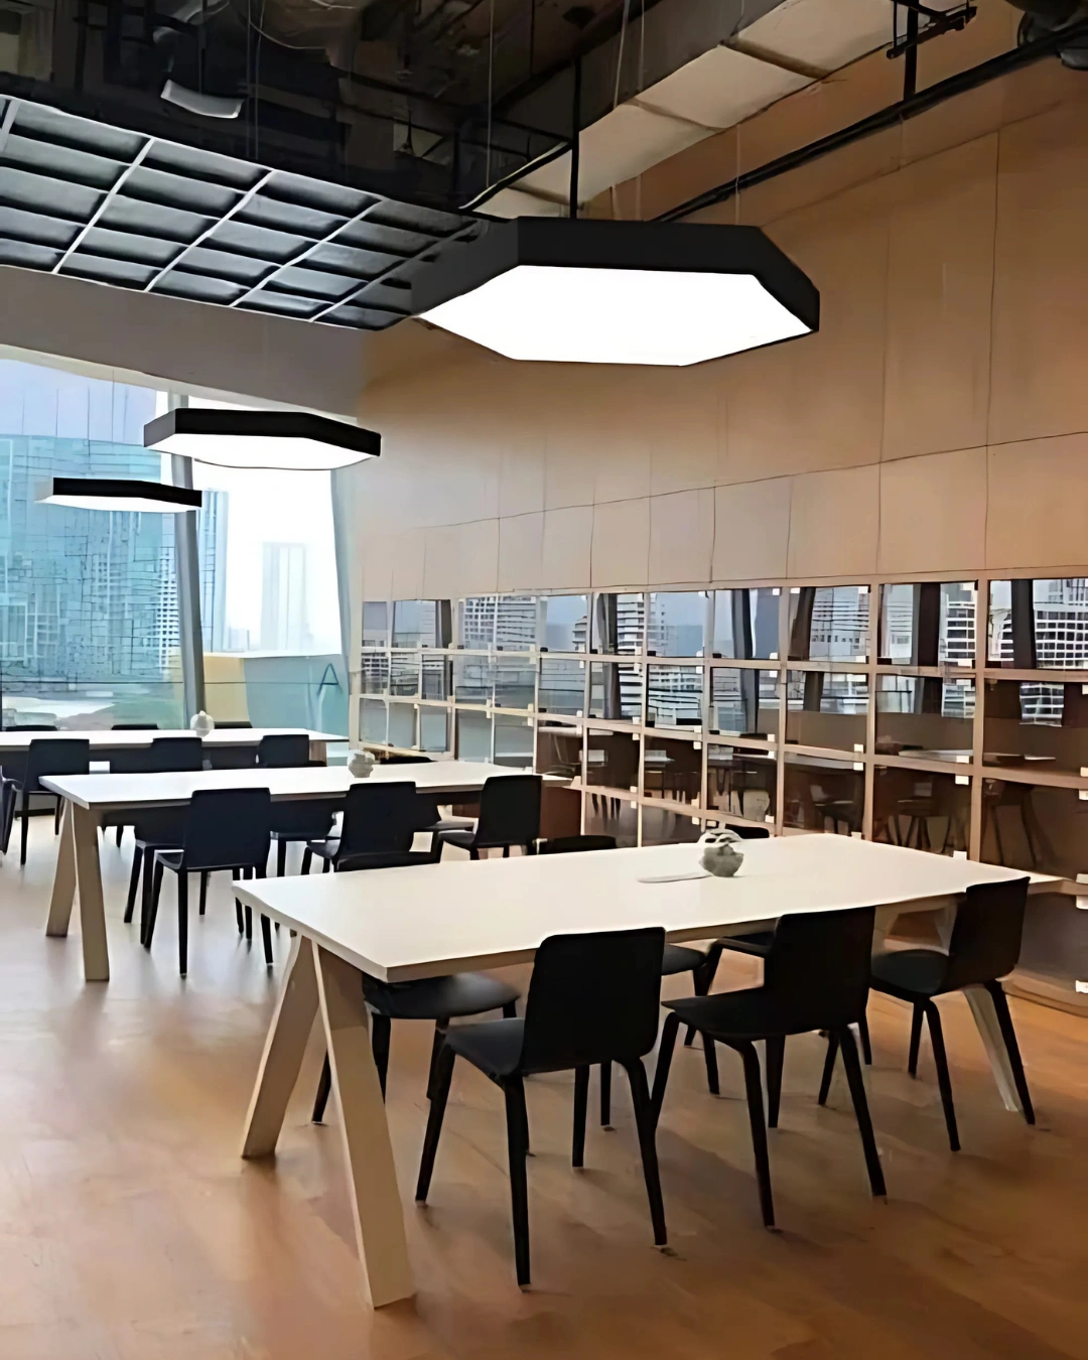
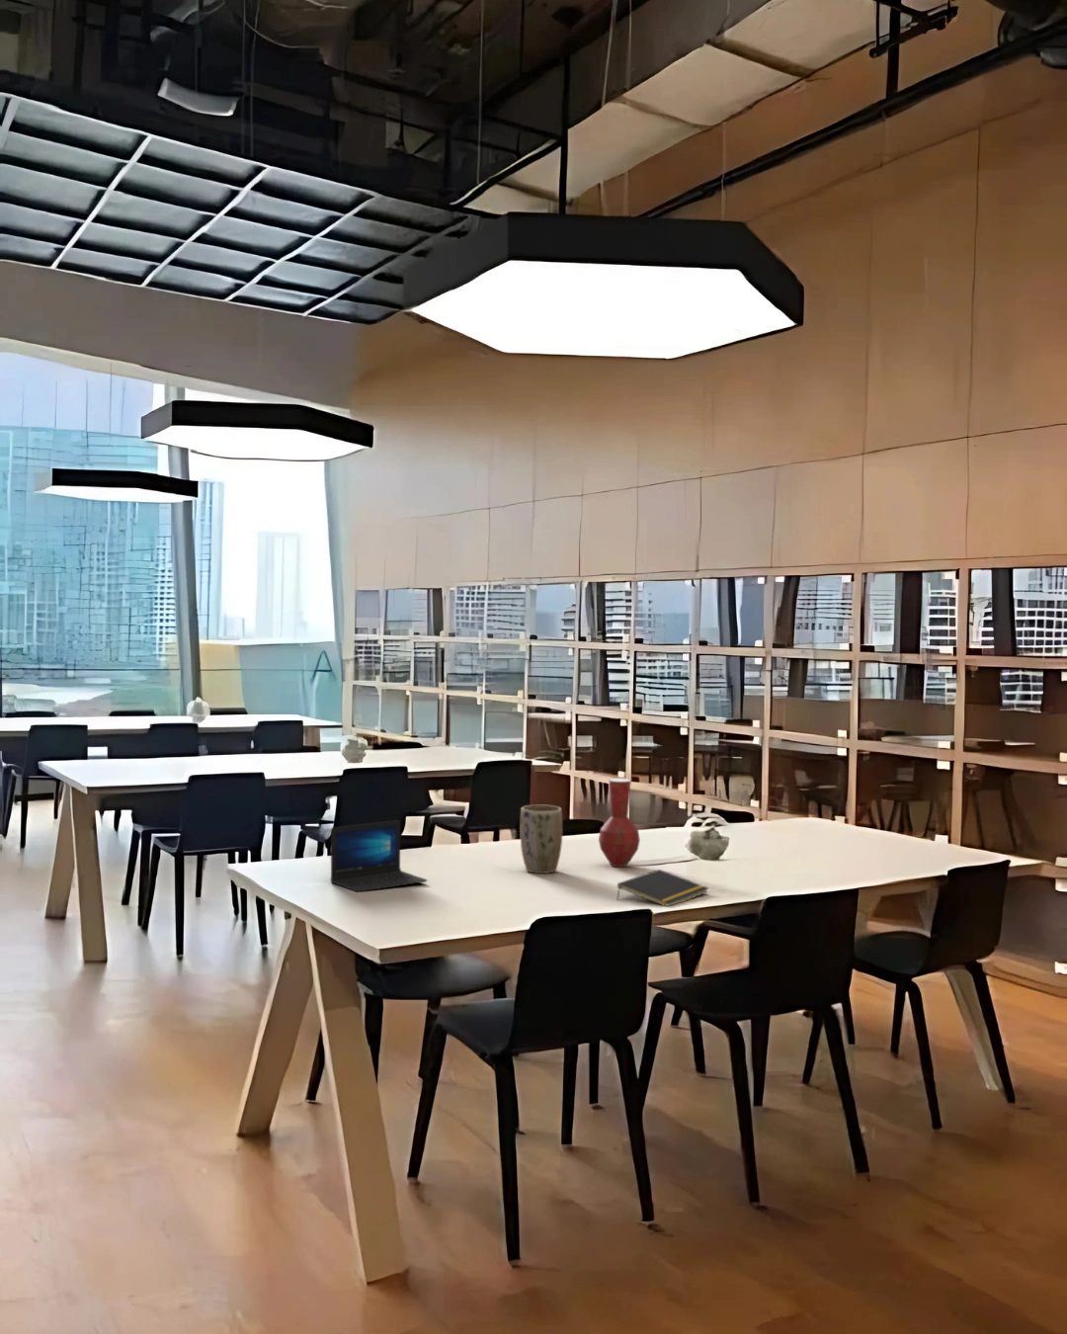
+ notepad (663, 888)
+ plant pot (540, 839)
+ vase (620, 822)
+ laptop (379, 855)
